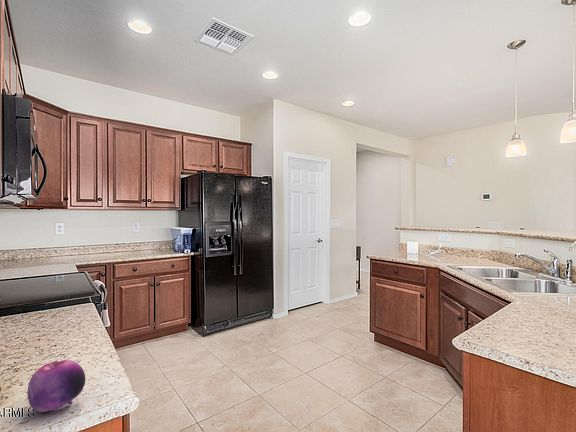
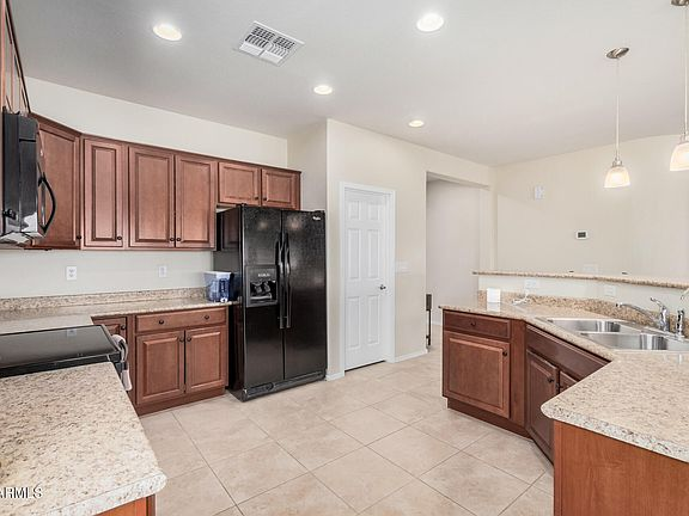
- fruit (56, 384)
